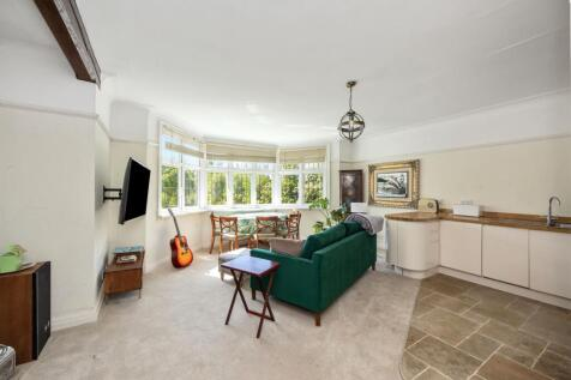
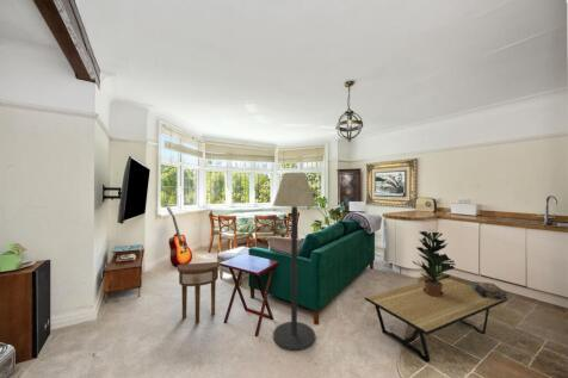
+ side table (198, 291)
+ floor lamp (294, 254)
+ potted plant (436, 262)
+ decorative box (487, 290)
+ coffee table (436, 315)
